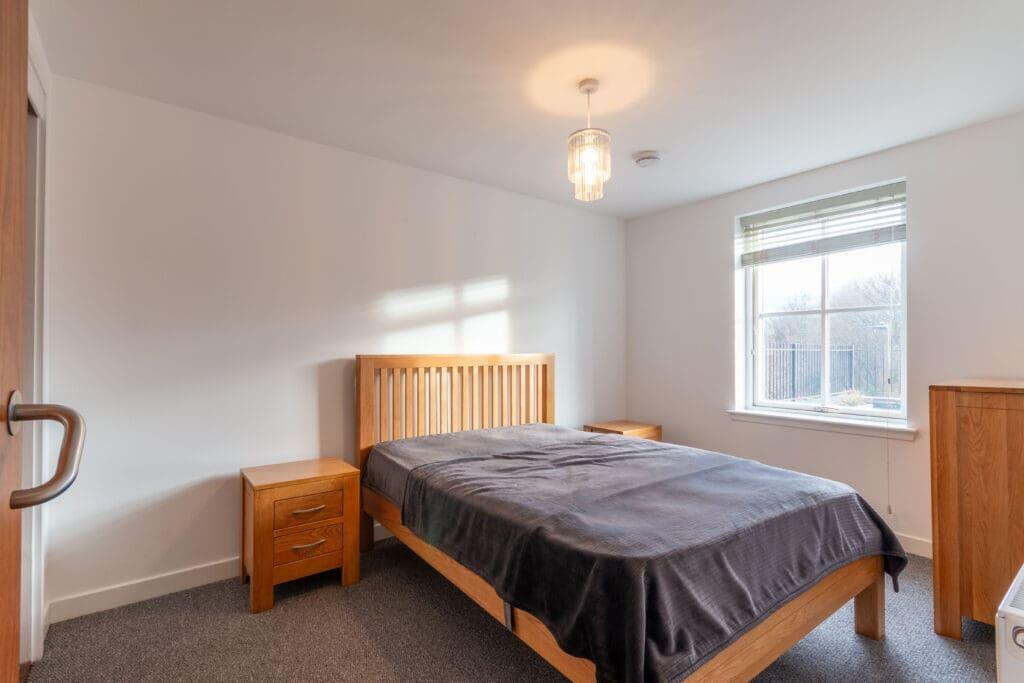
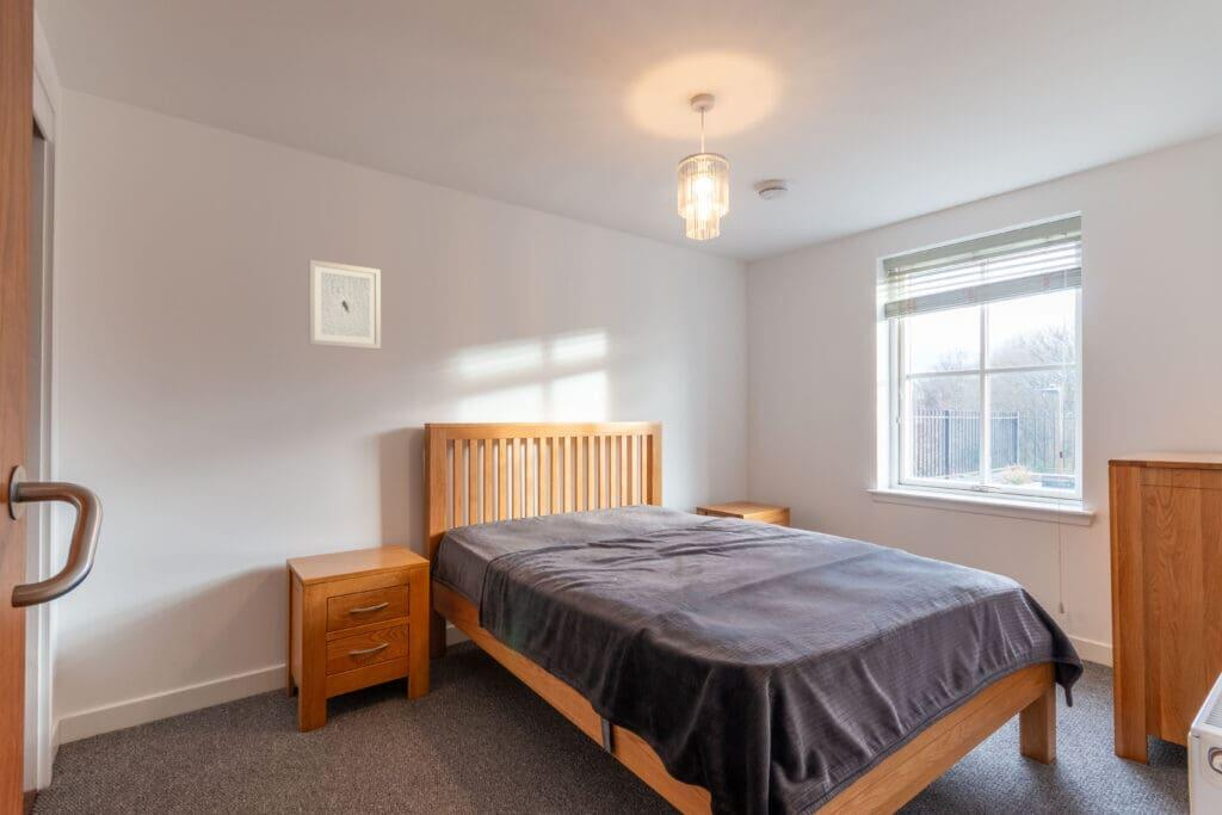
+ wall art (345, 305)
